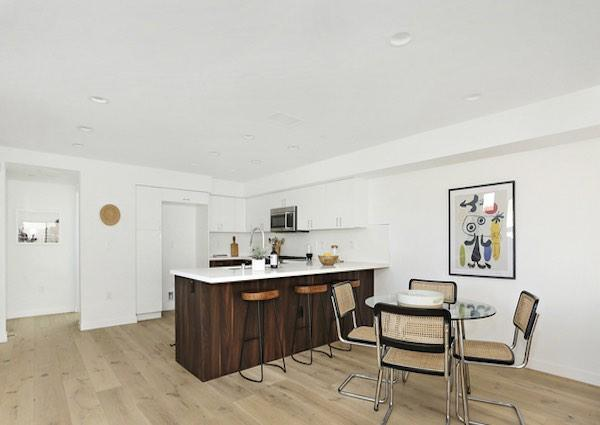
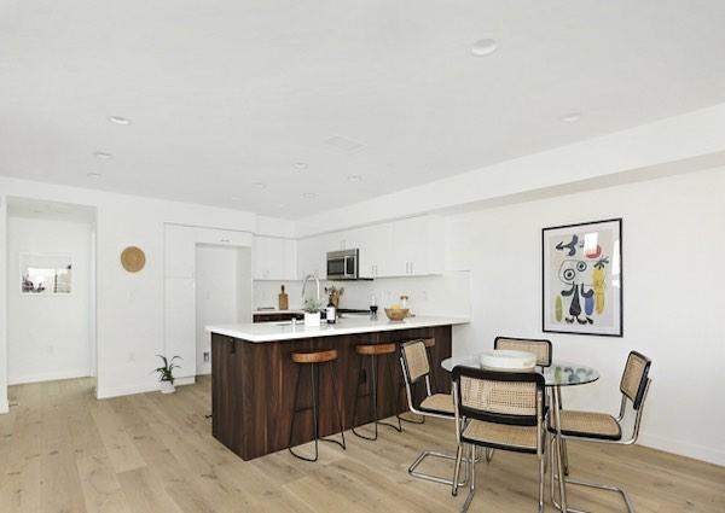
+ house plant (167, 372)
